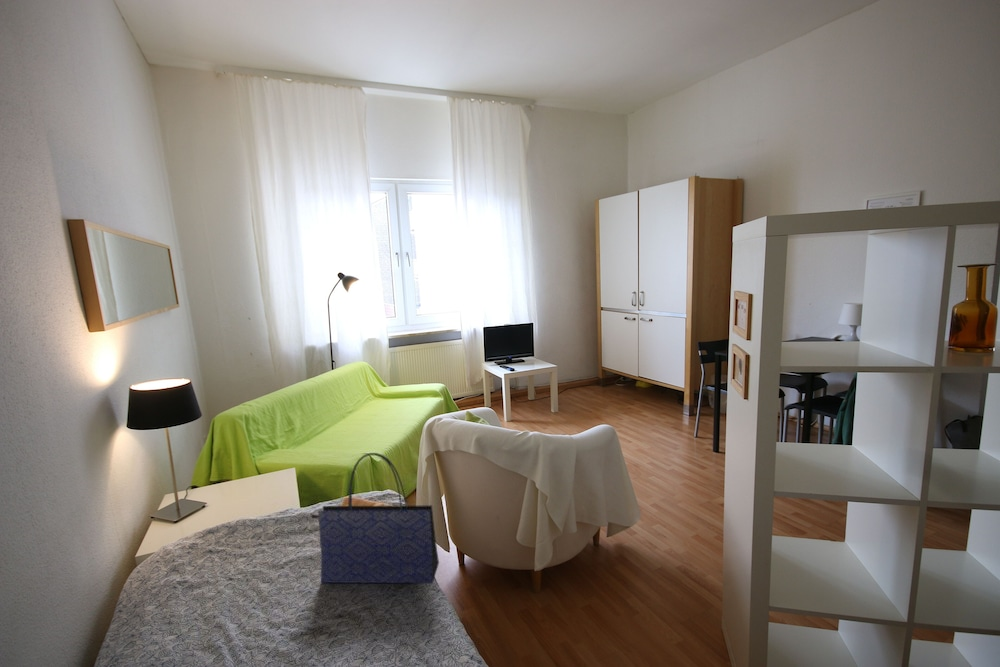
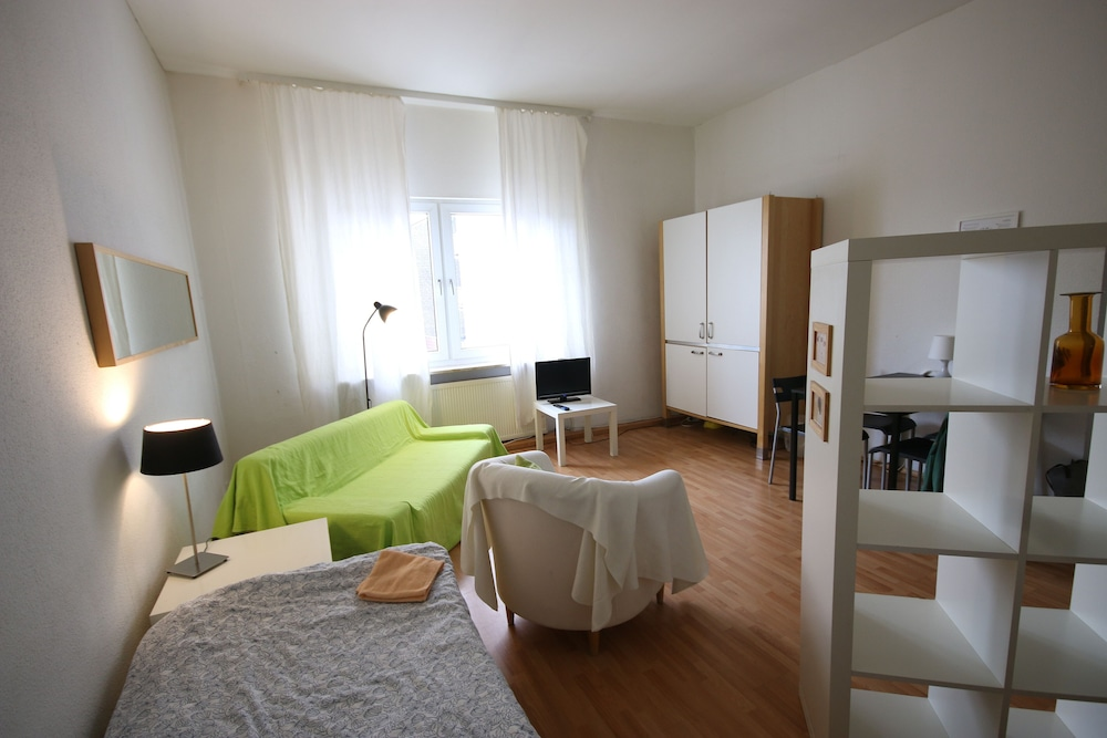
- tote bag (371, 514)
